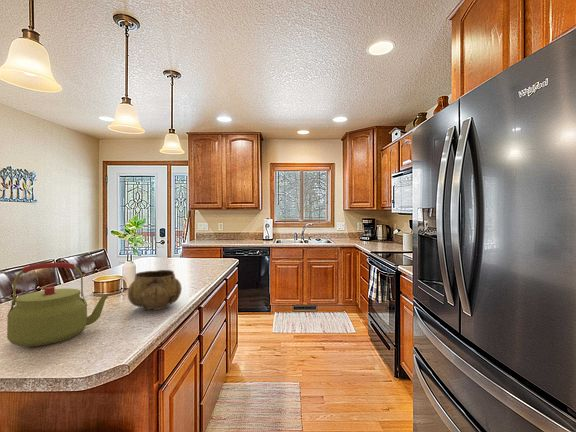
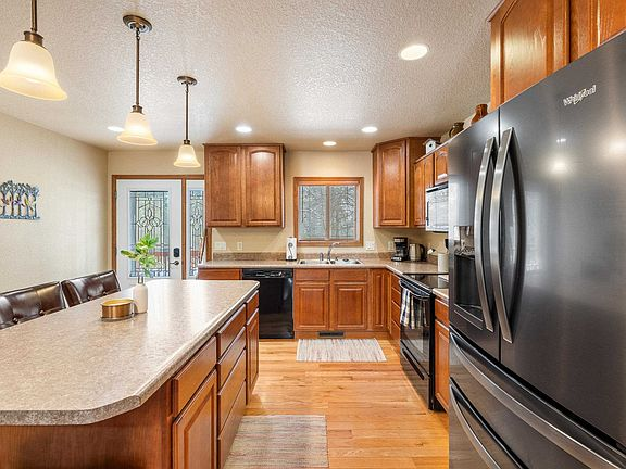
- decorative bowl (155, 290)
- kettle (61, 298)
